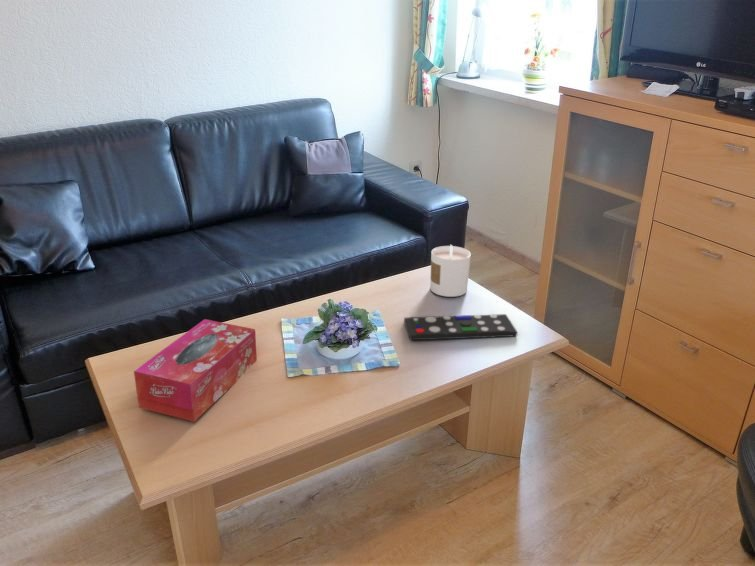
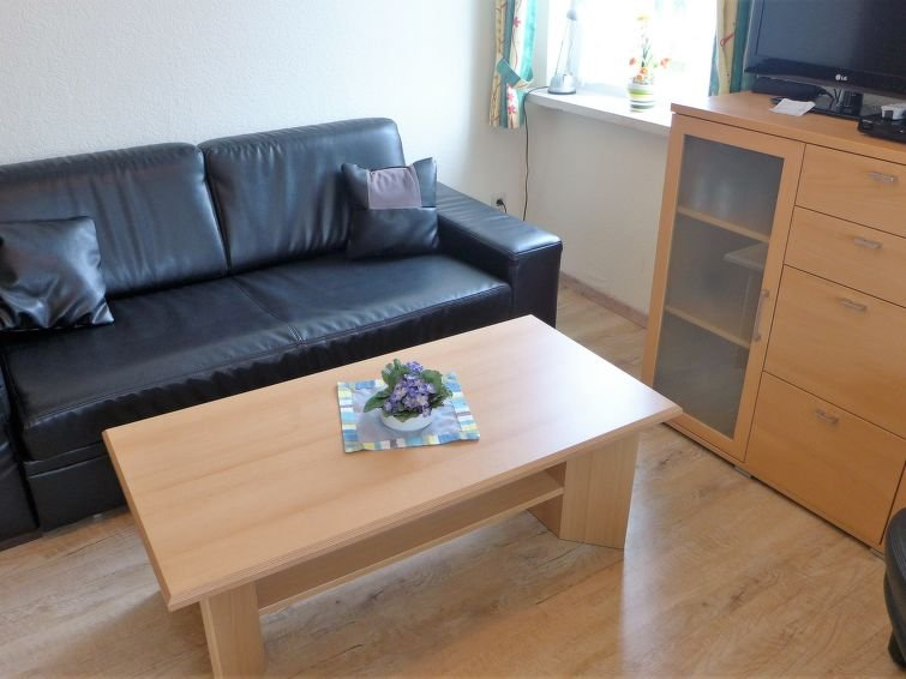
- remote control (459, 325)
- tissue box (199, 366)
- candle (450, 267)
